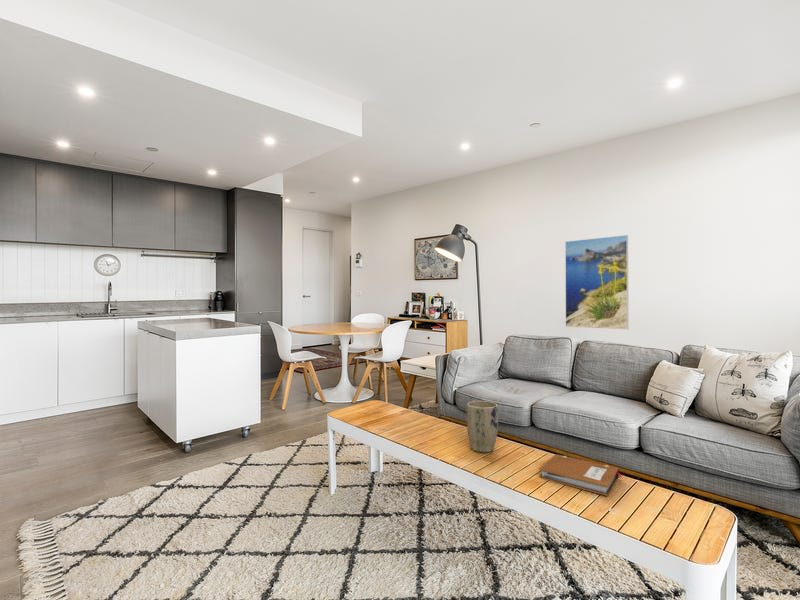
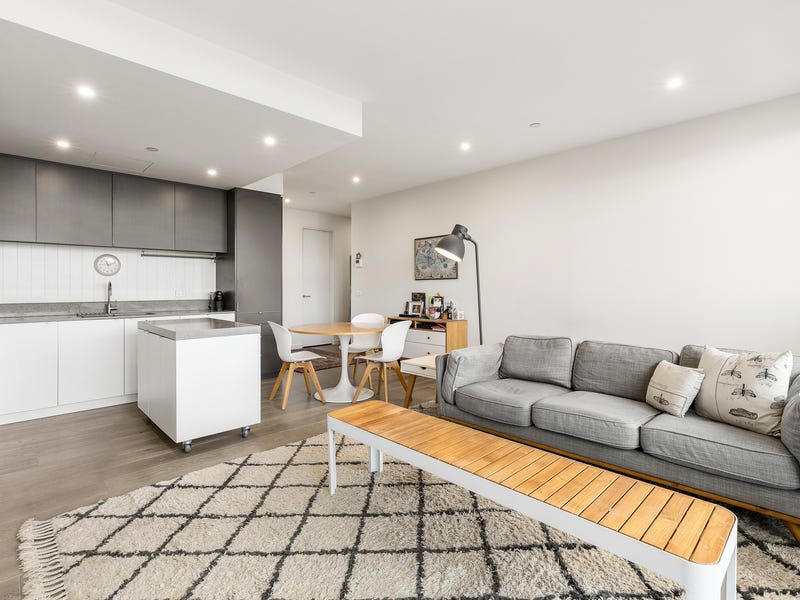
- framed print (595, 283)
- notebook (581, 472)
- plant pot (482, 426)
